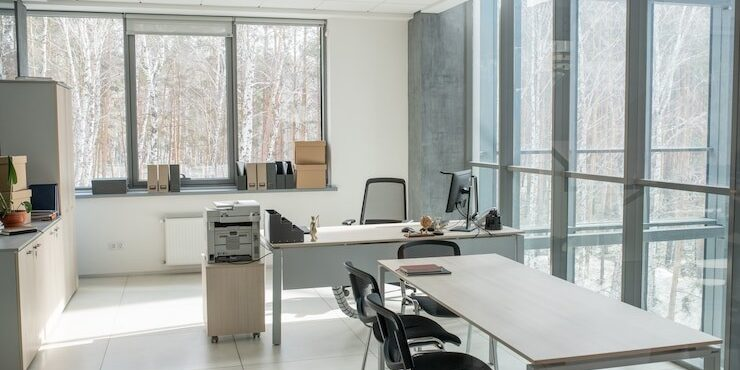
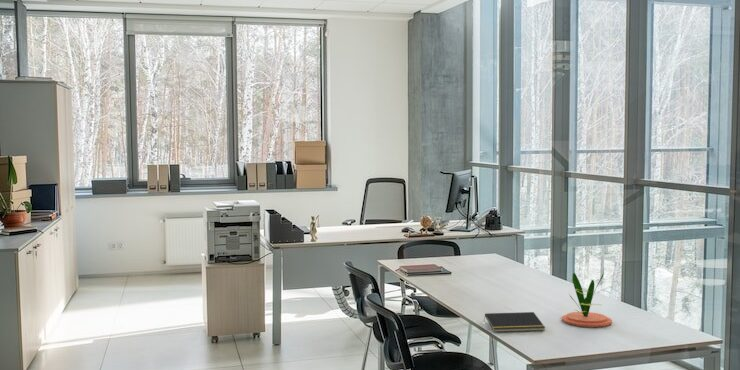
+ plant (584, 294)
+ notepad (514, 321)
